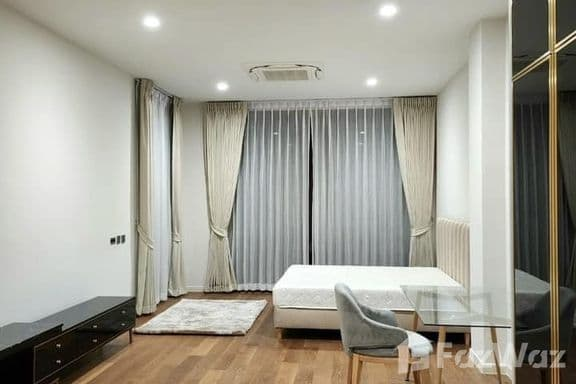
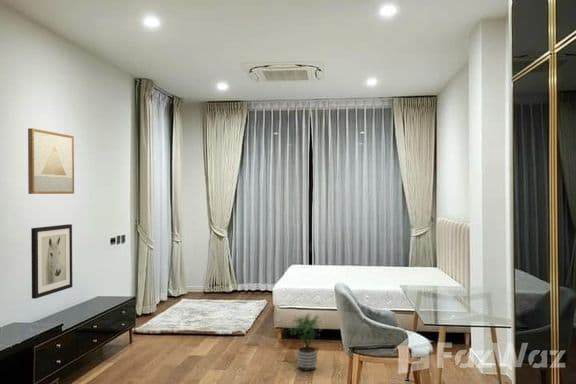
+ wall art (52, 163)
+ wall art (53, 259)
+ potted plant (306, 341)
